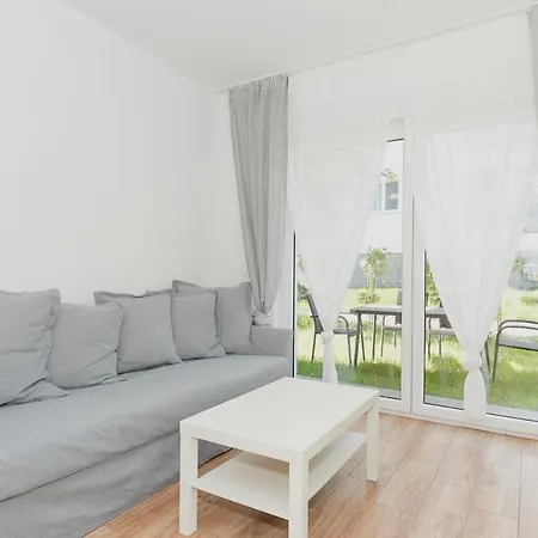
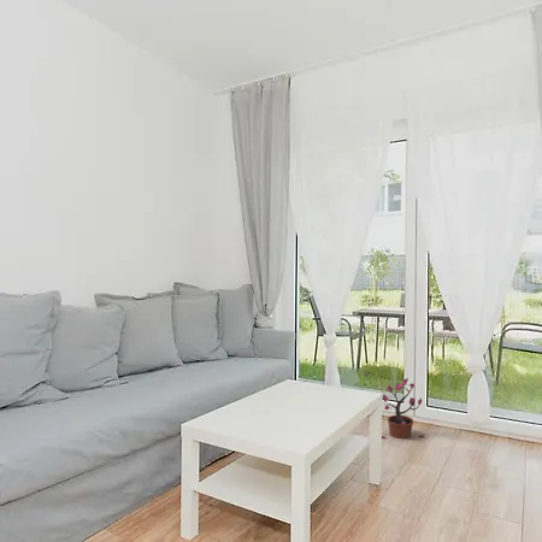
+ potted plant (399, 407)
